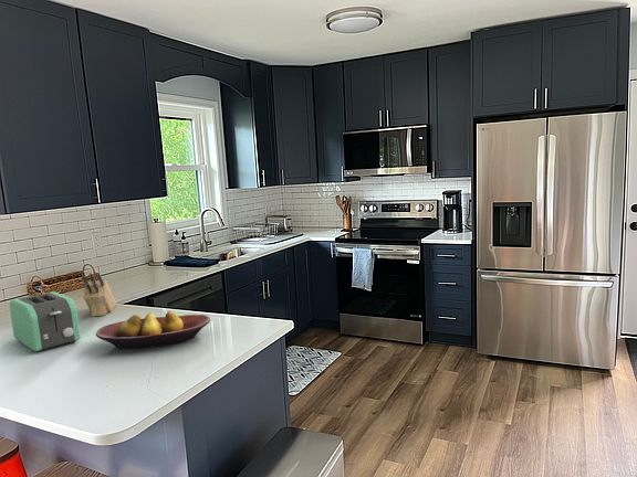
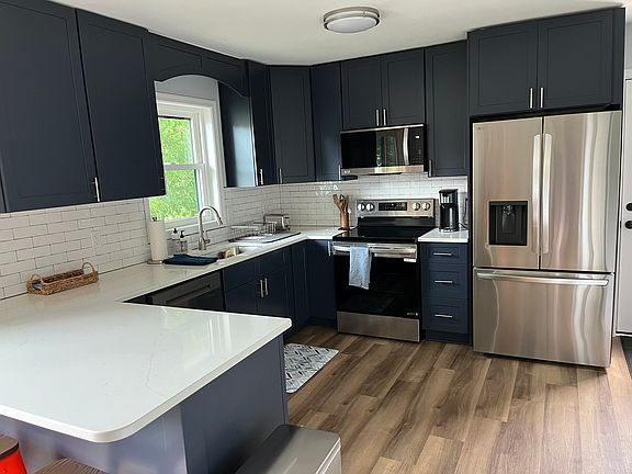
- toaster (43, 319)
- knife block (98, 290)
- fruit bowl (155, 327)
